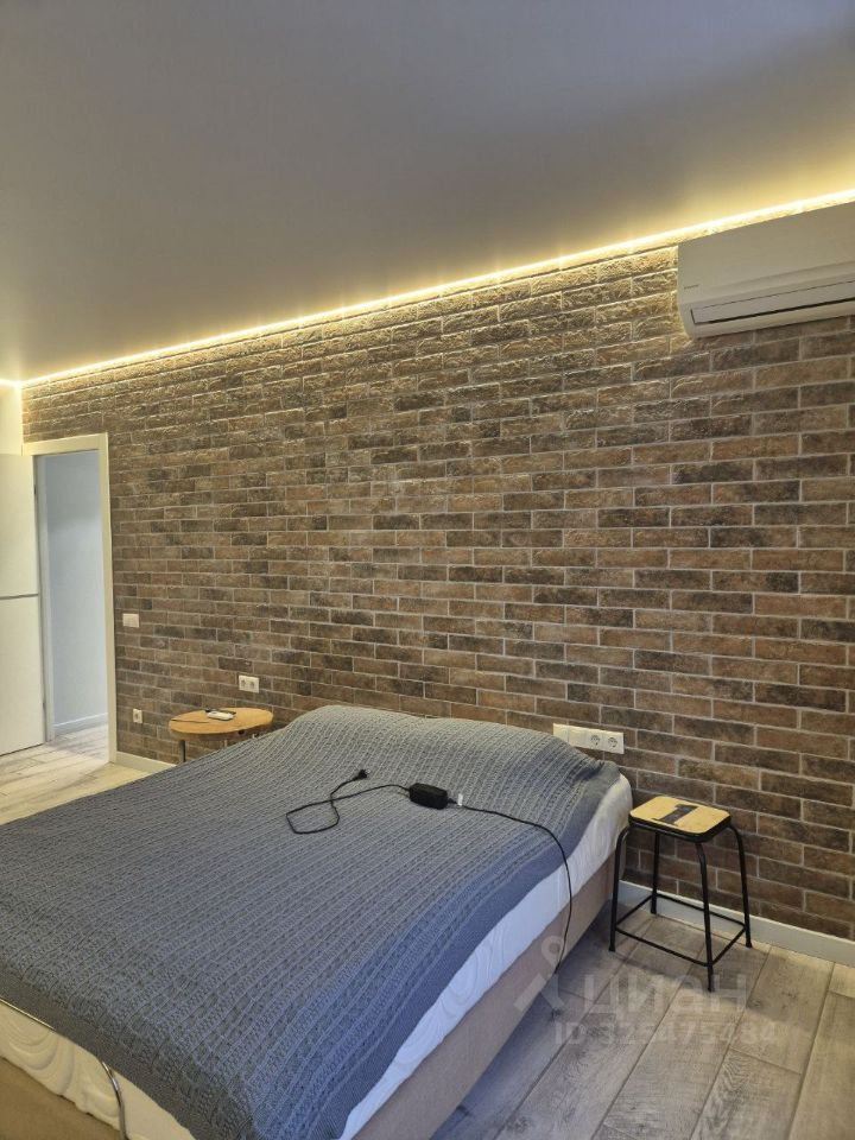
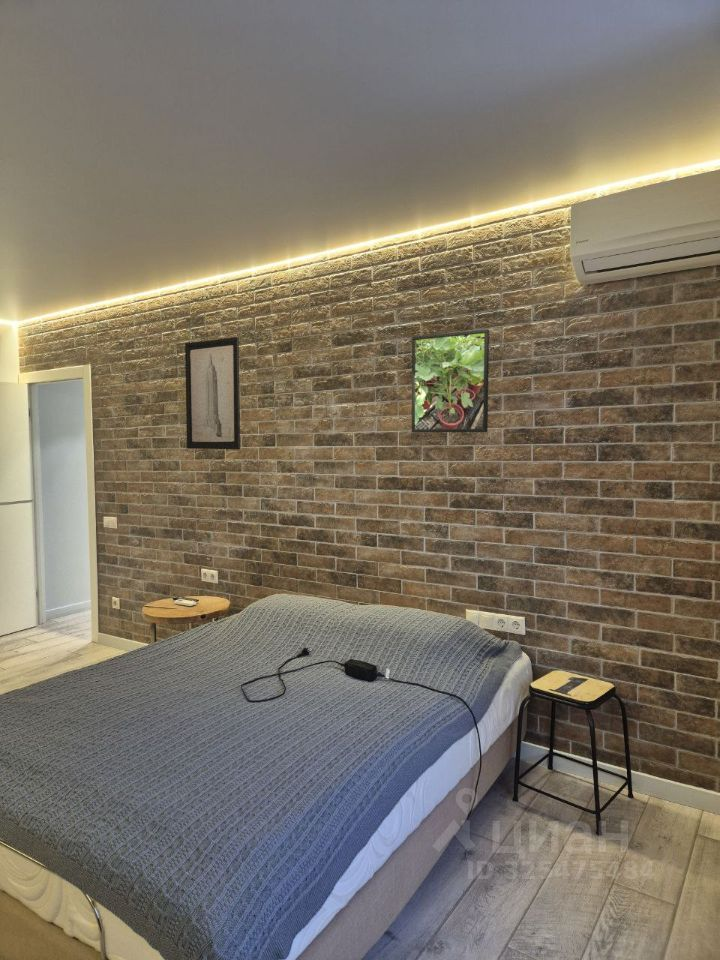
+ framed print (448, 382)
+ wall art (211, 395)
